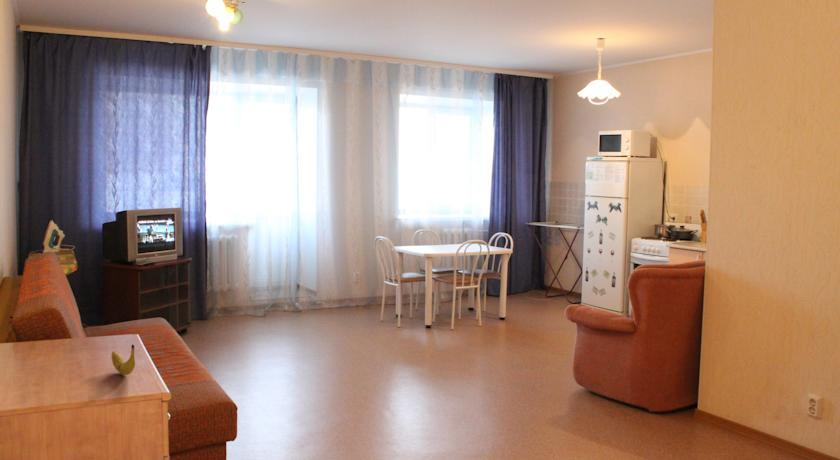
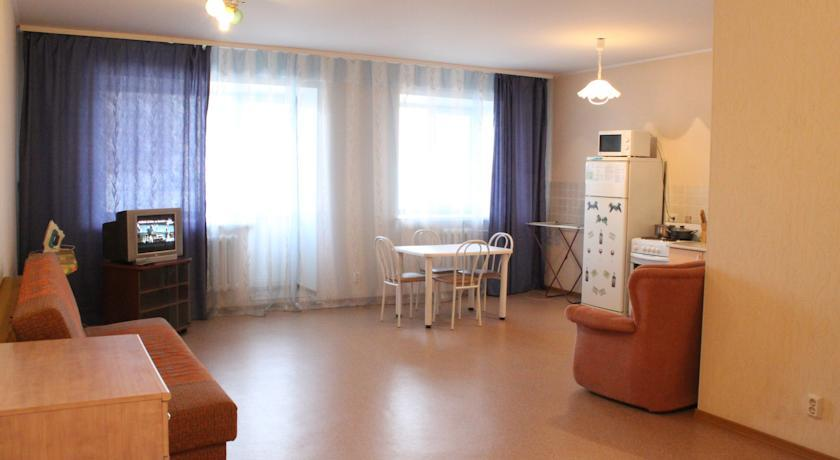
- banana (122, 358)
